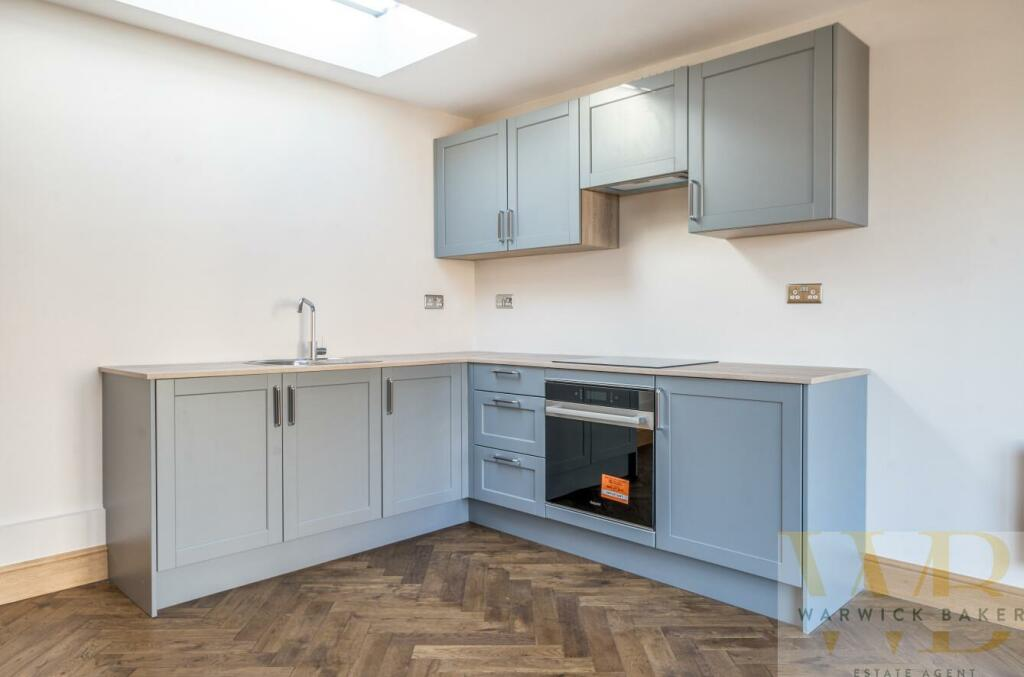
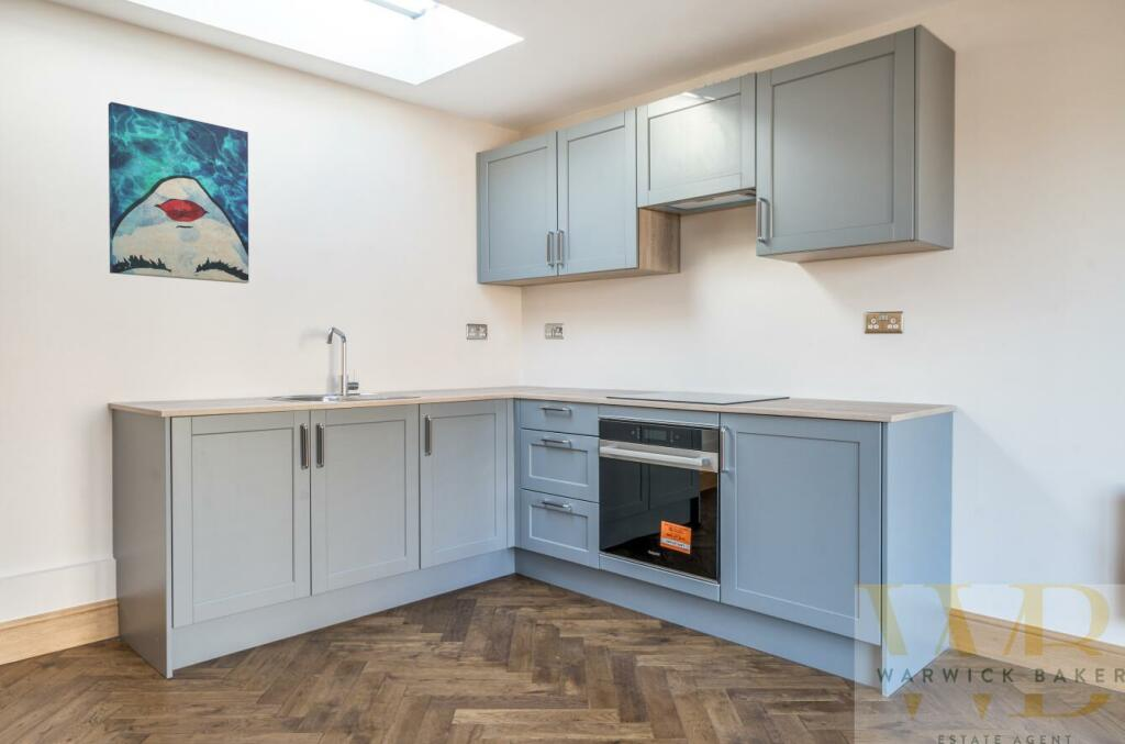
+ wall art (182, 198)
